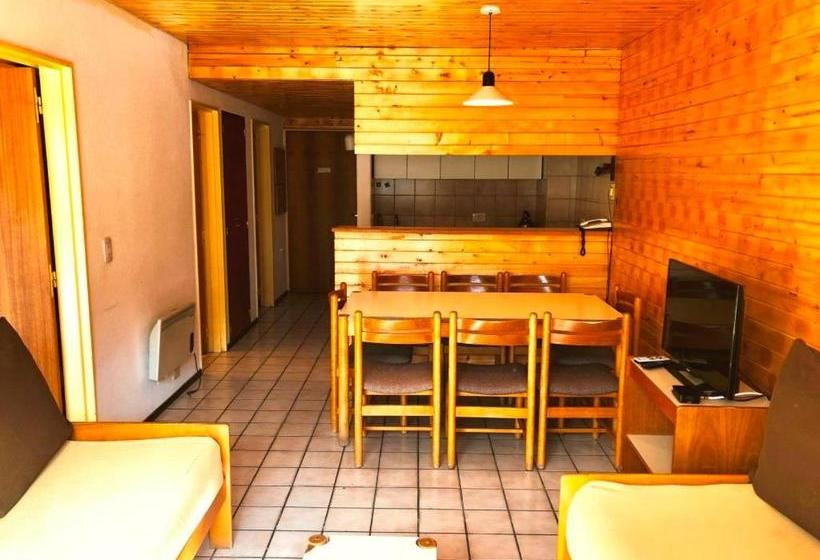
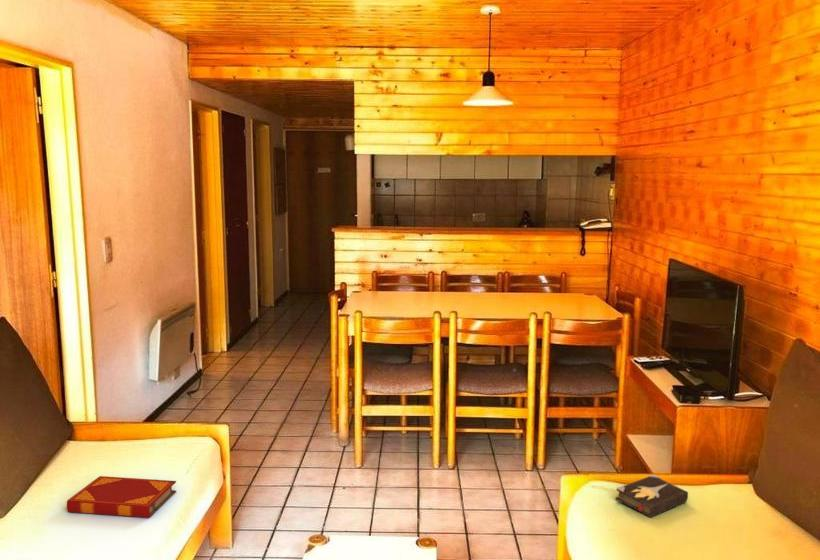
+ hardback book (651, 494)
+ hardback book (123, 496)
